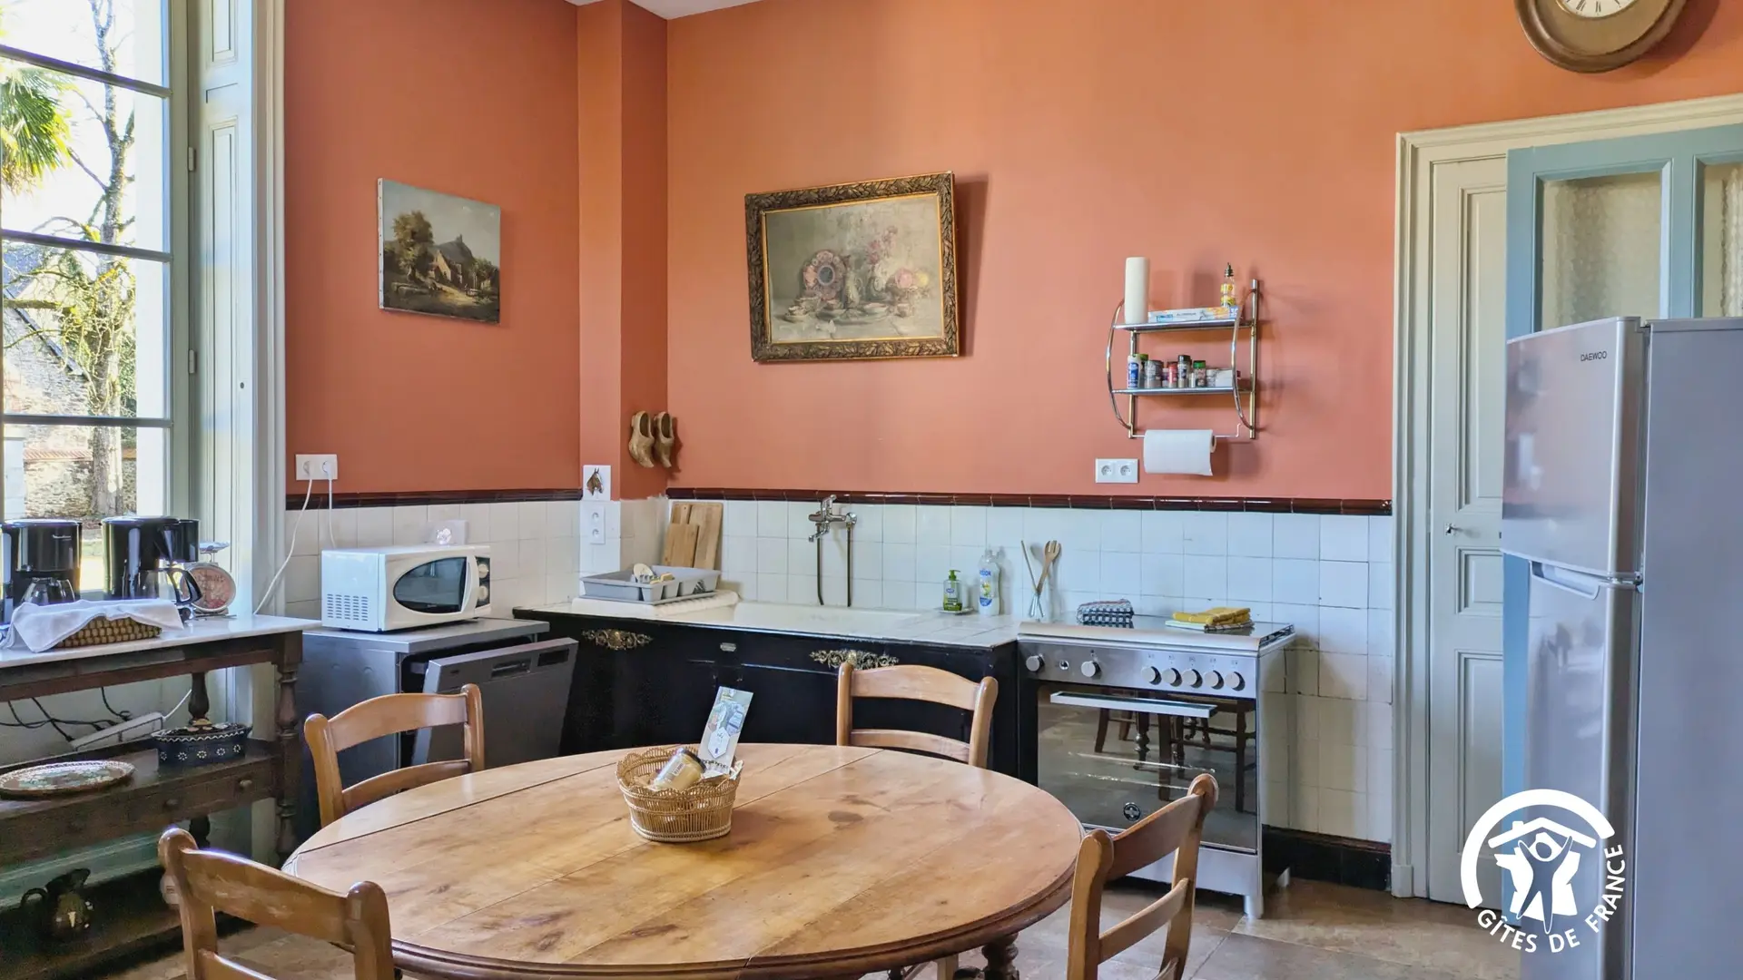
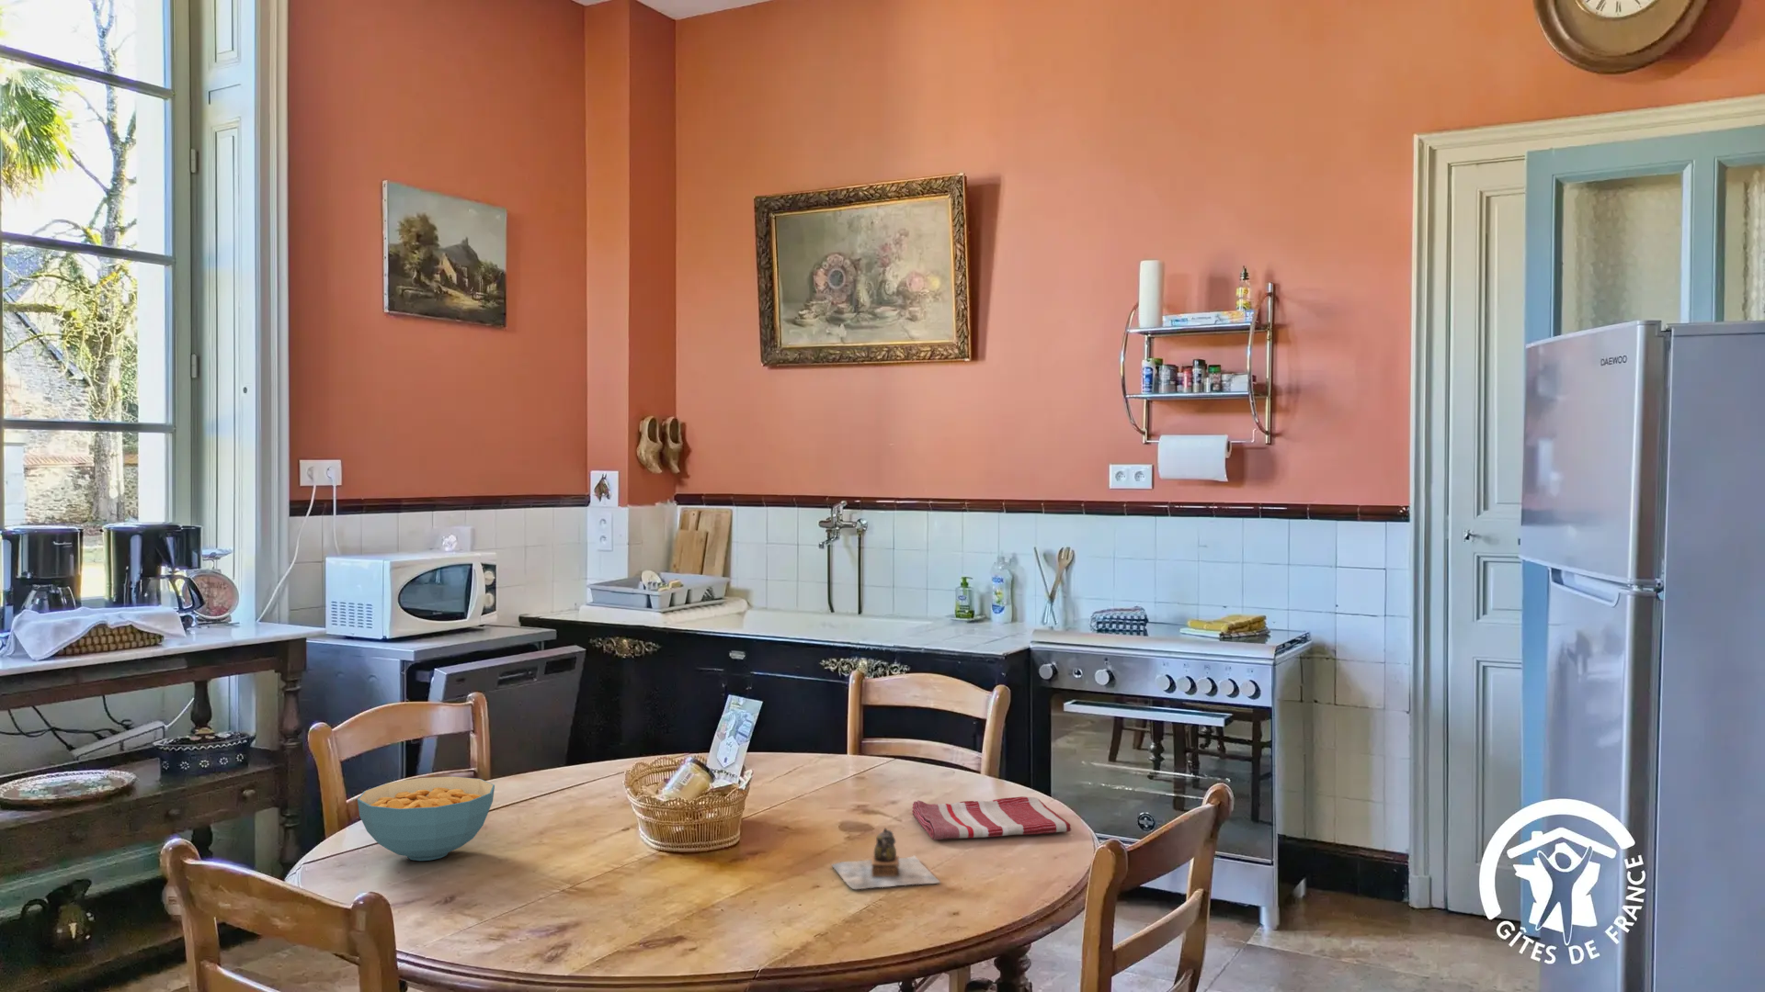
+ dish towel (988, 816)
+ cereal bowl (428, 822)
+ teapot (885, 850)
